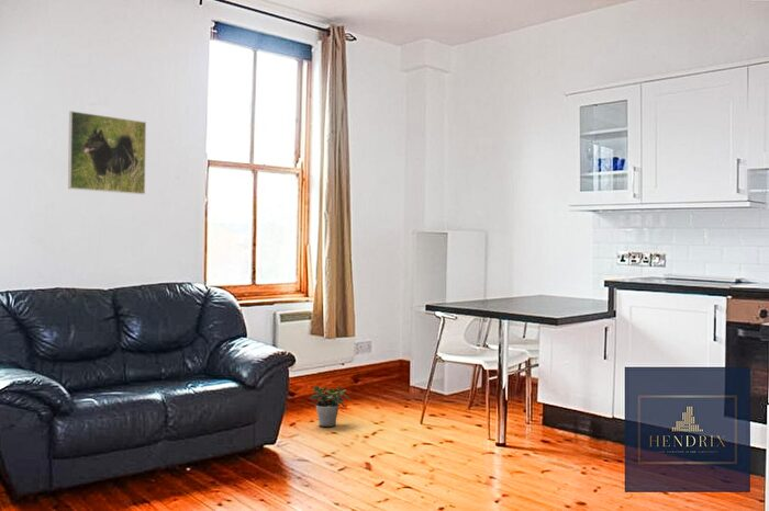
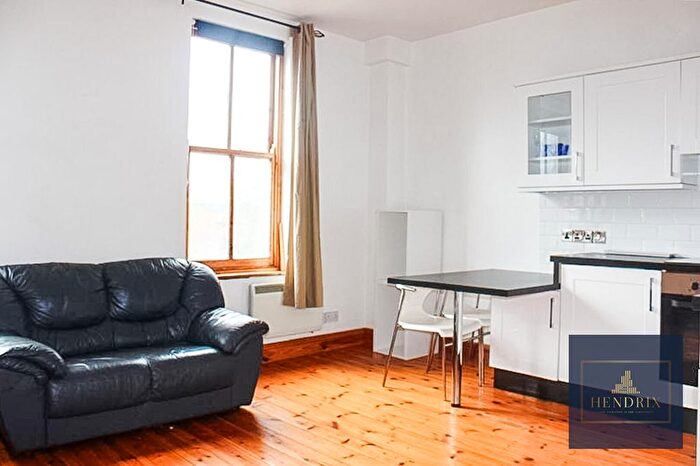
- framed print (108, 154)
- potted plant (327, 404)
